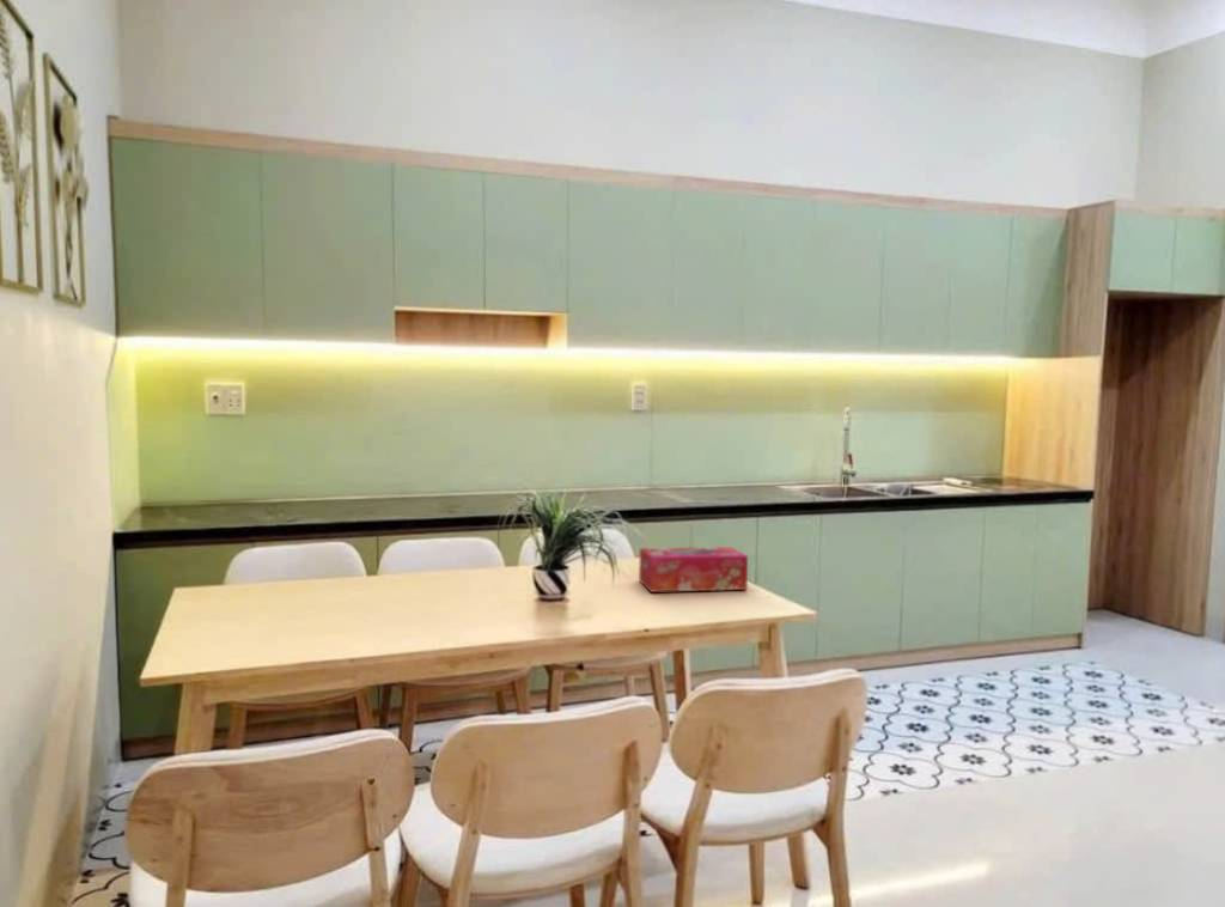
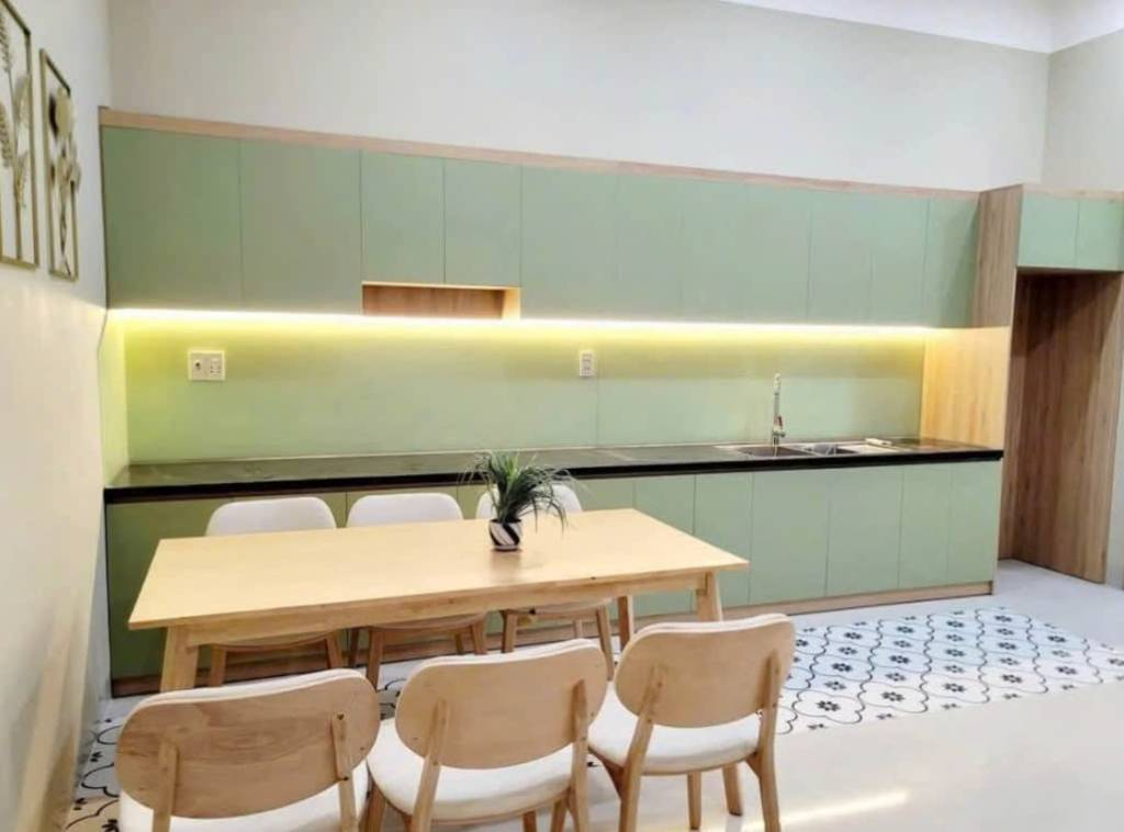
- tissue box (691, 568)
